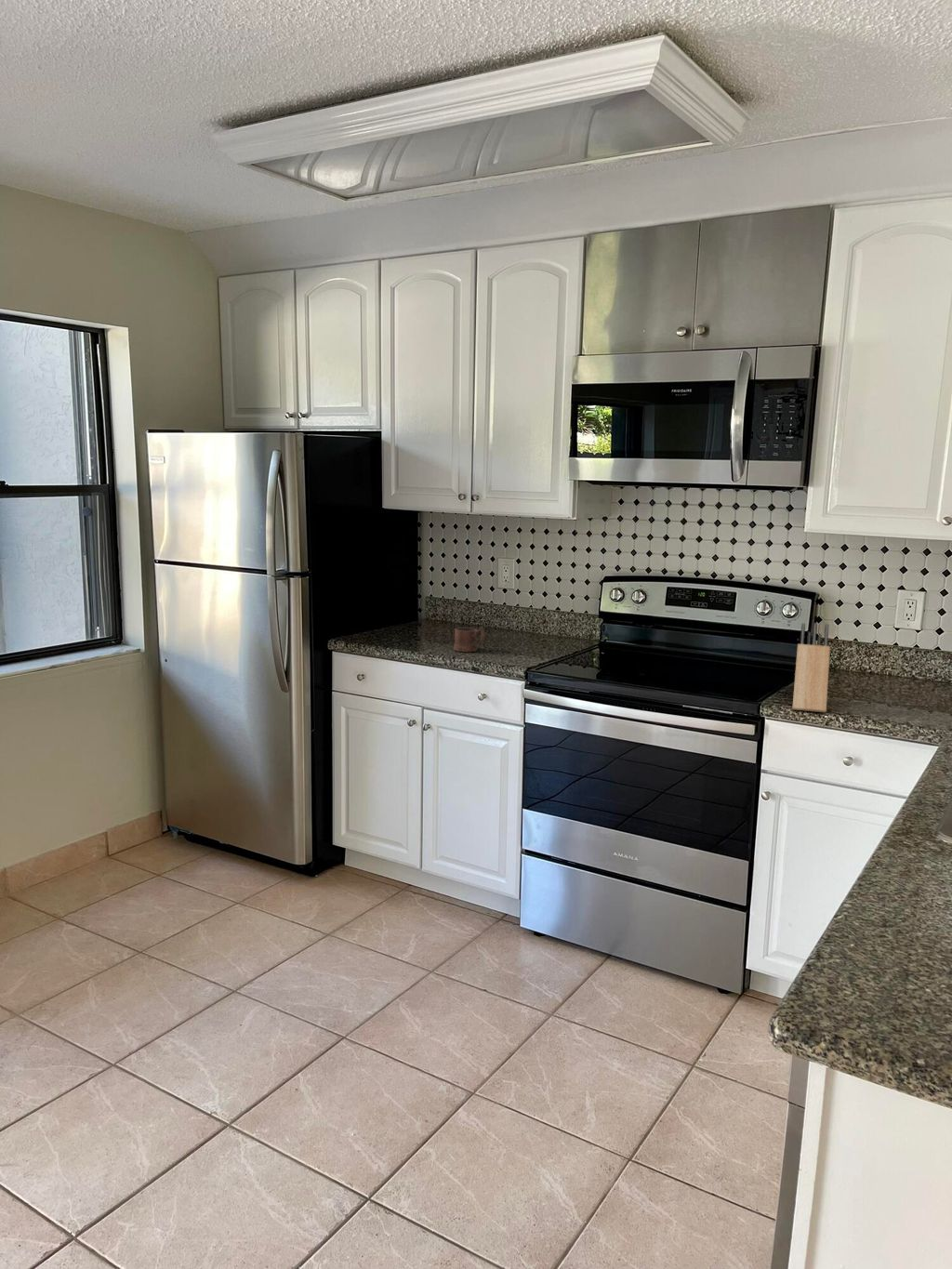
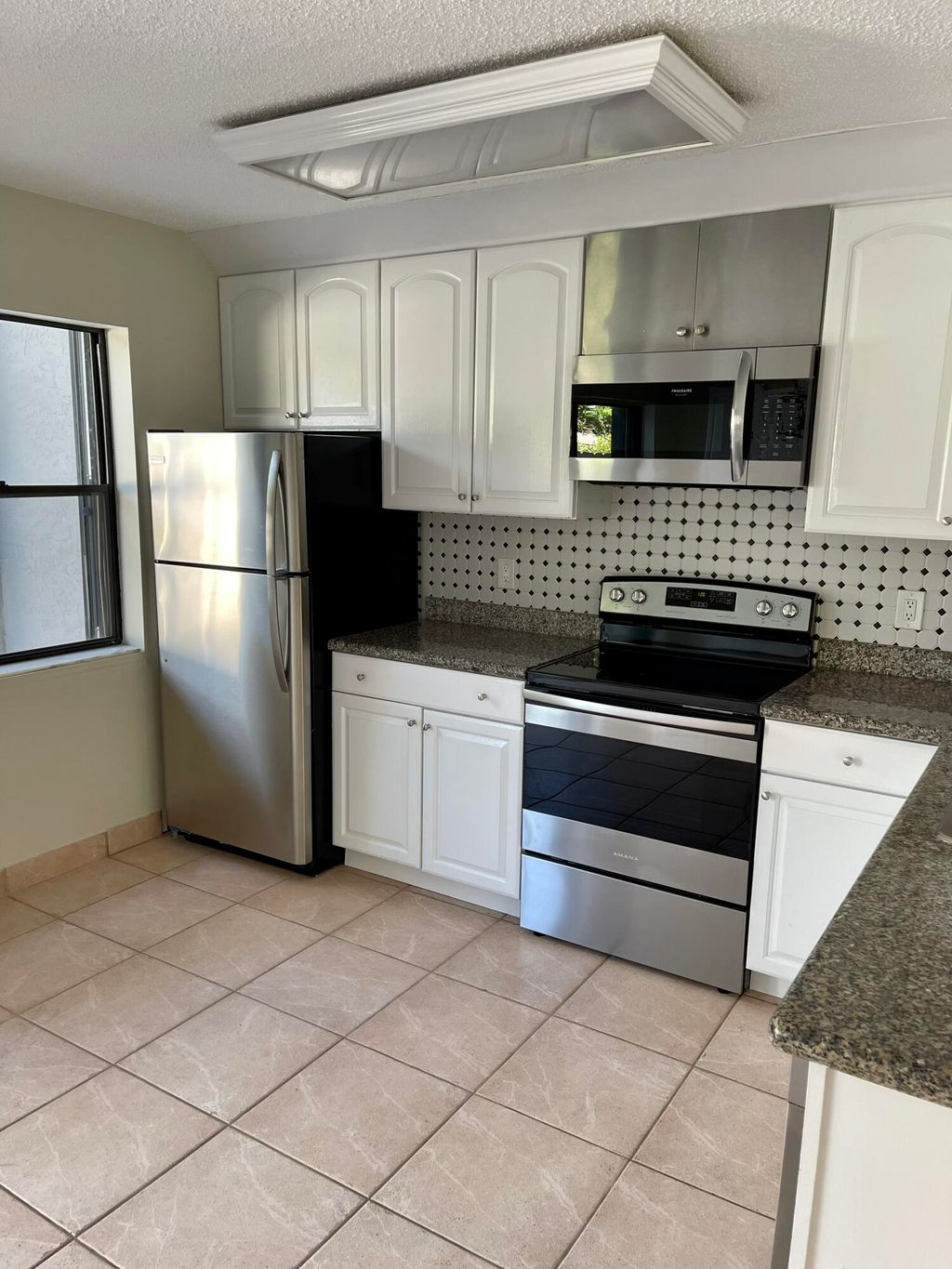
- mug (469, 637)
- knife block (812, 665)
